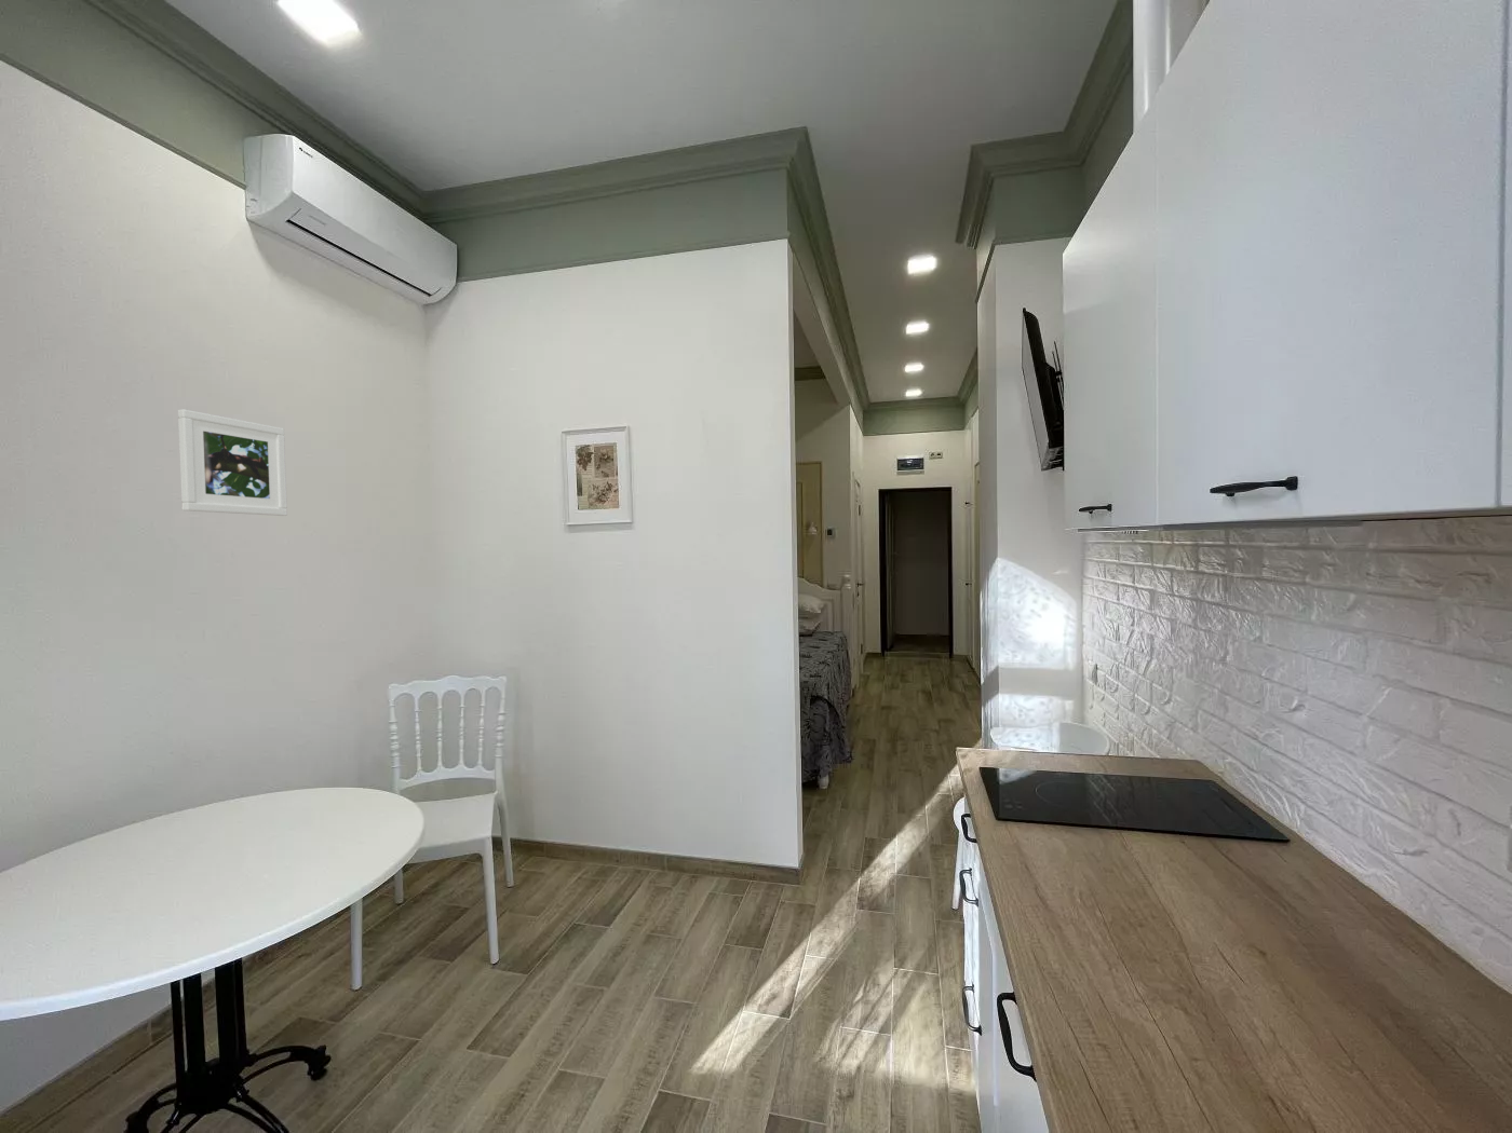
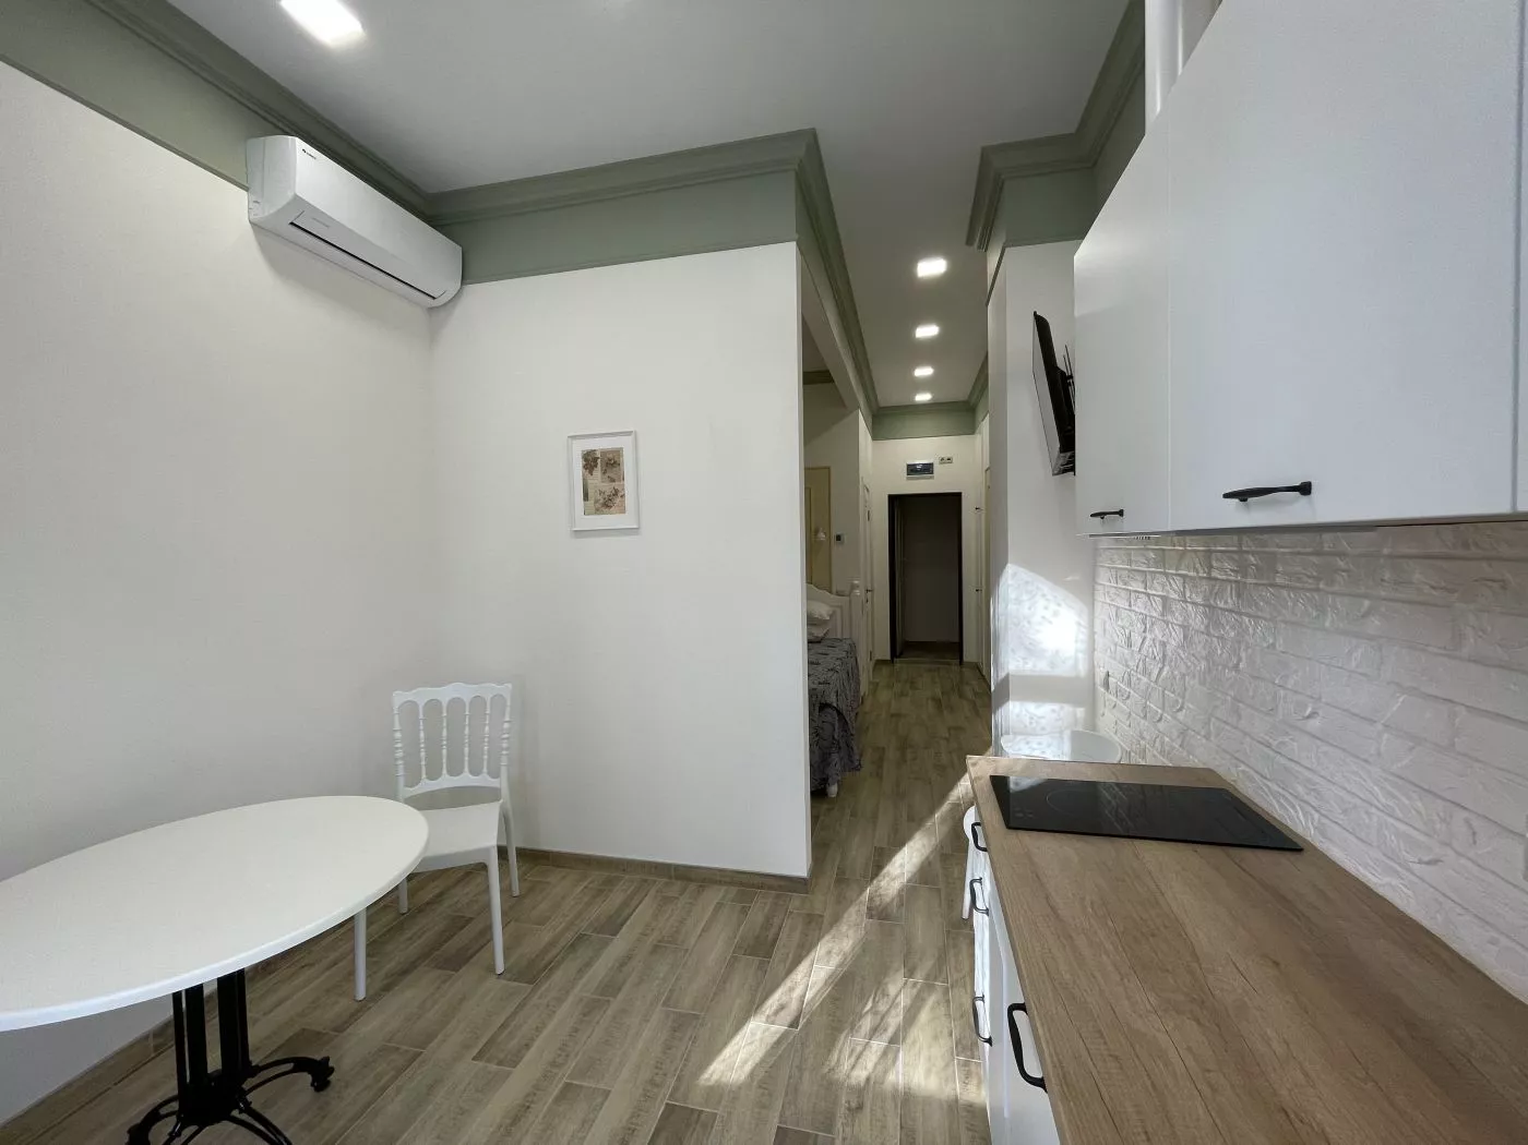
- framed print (237, 467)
